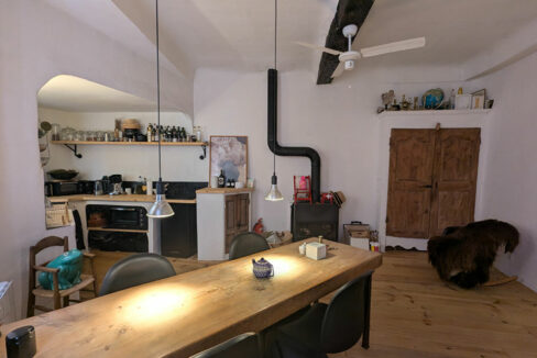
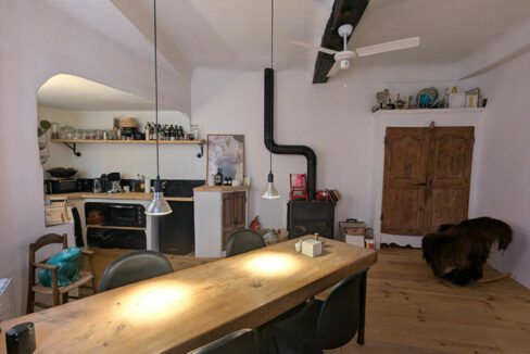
- teapot (262, 267)
